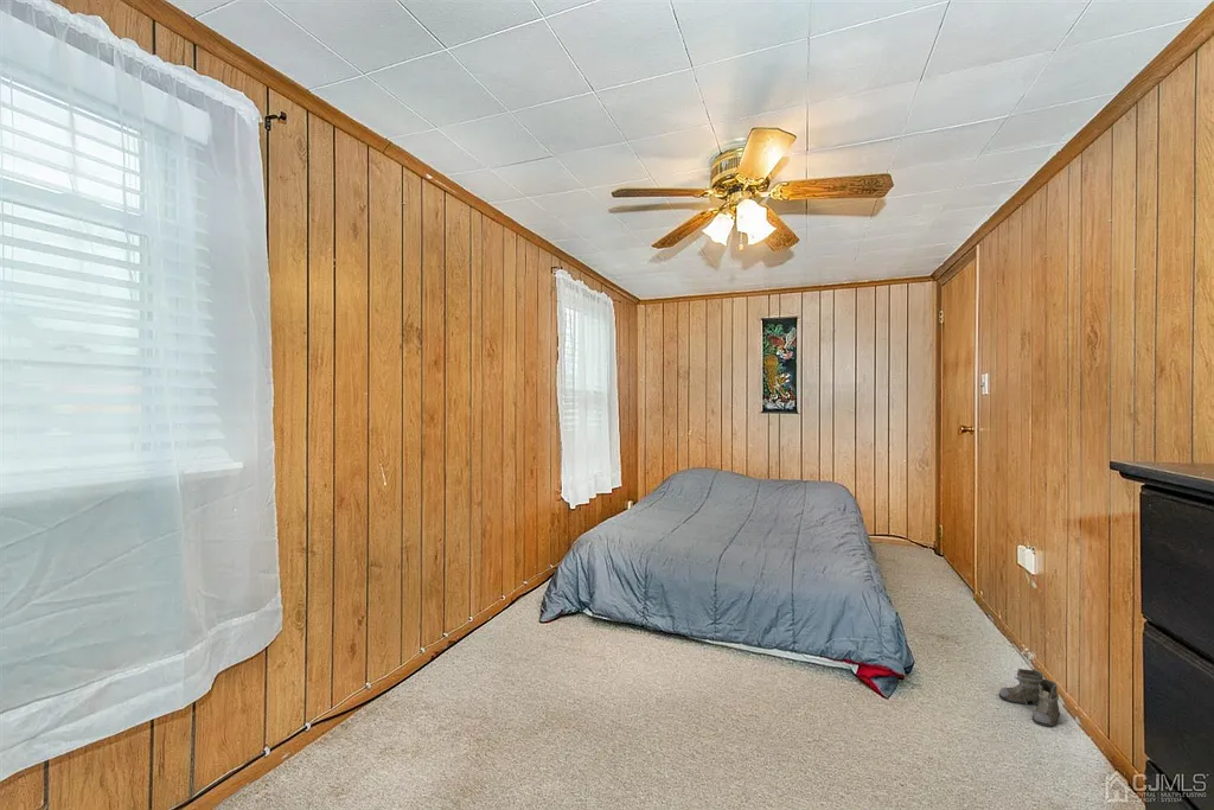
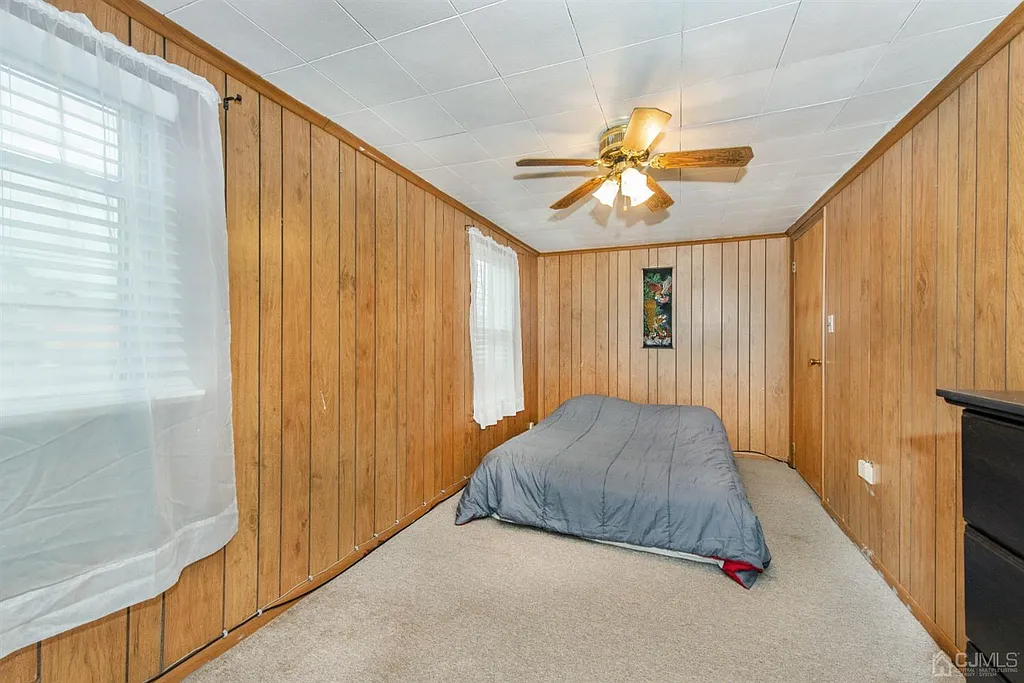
- boots (1031, 691)
